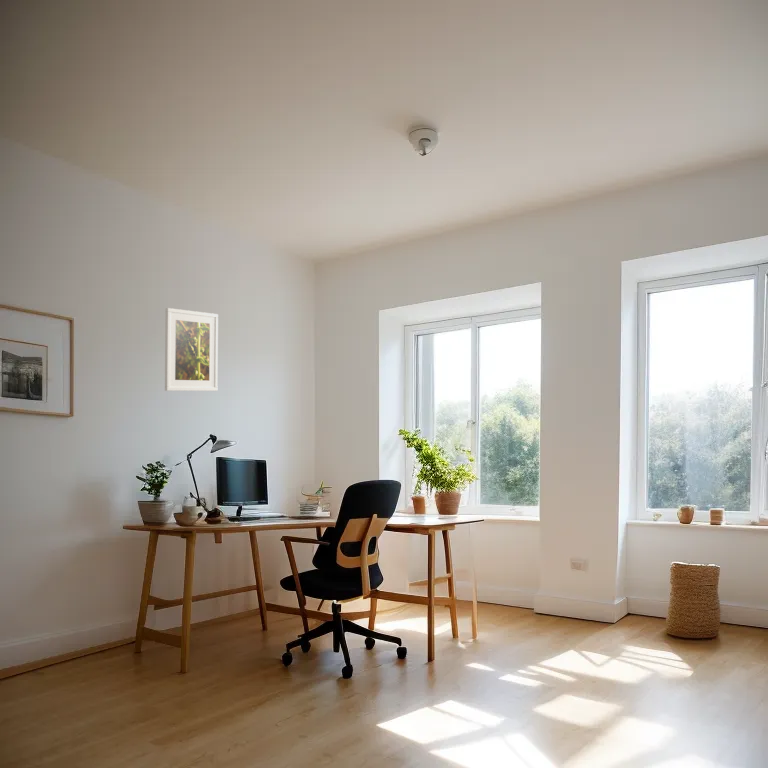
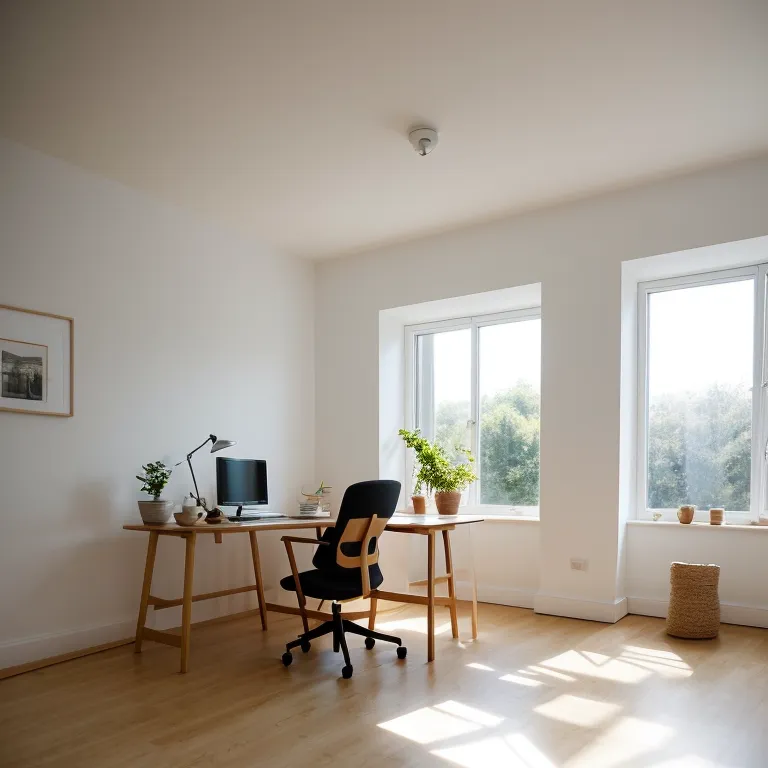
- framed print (192, 351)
